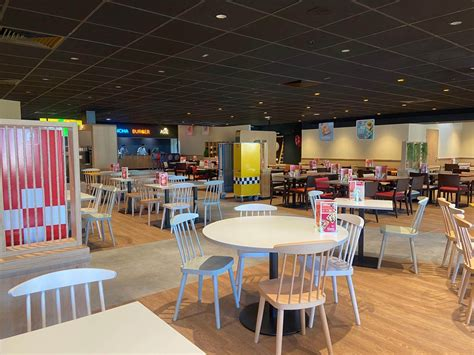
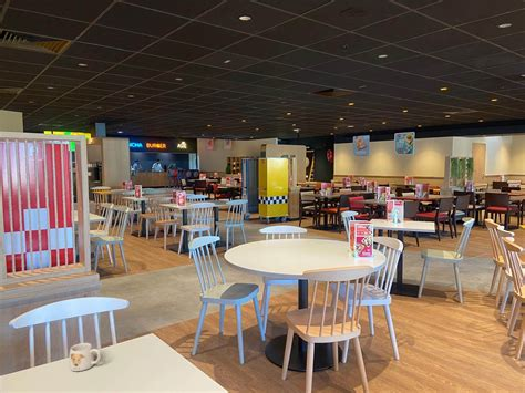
+ mug (85, 356)
